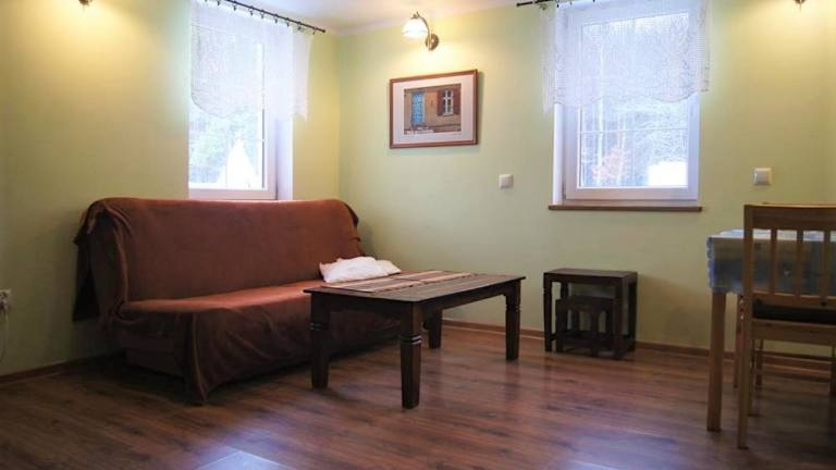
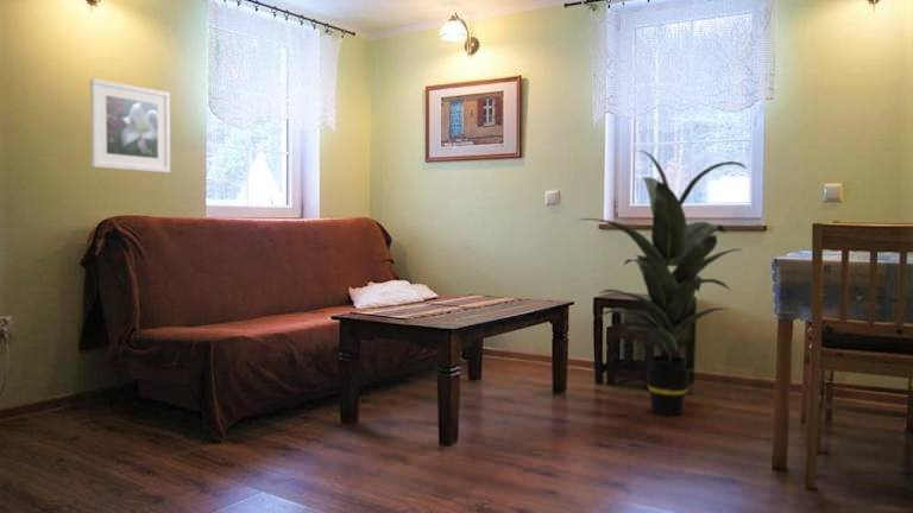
+ indoor plant (662, 279)
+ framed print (132, 127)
